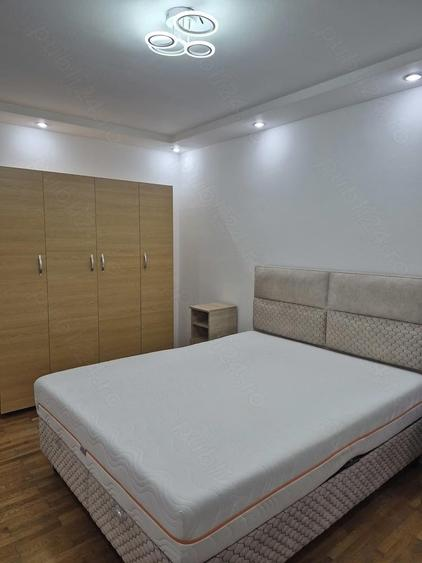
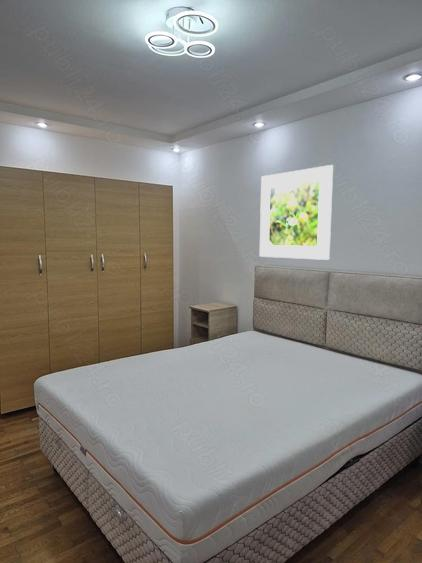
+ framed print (292, 215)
